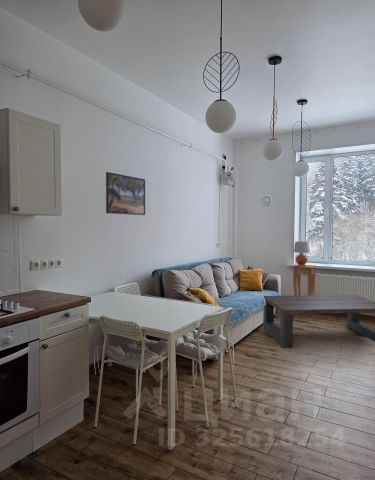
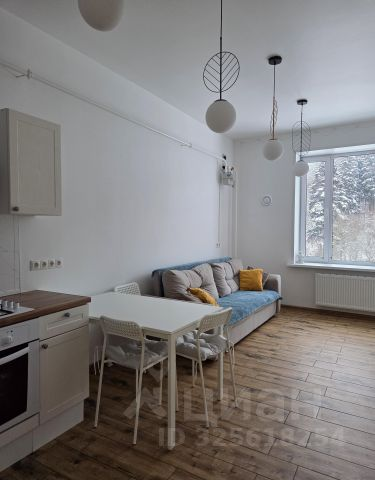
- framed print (126, 195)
- coffee table (322, 312)
- lamp (301, 253)
- side table (299, 289)
